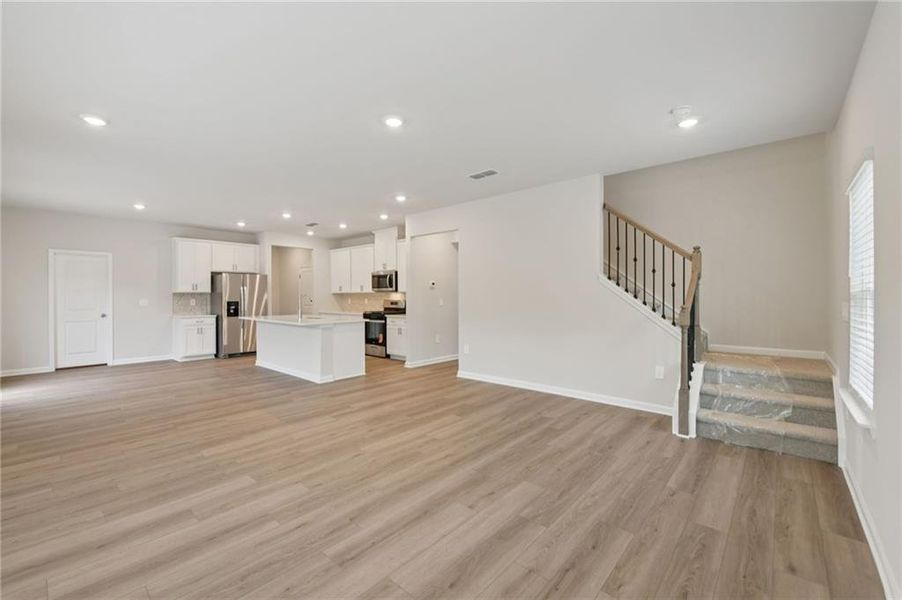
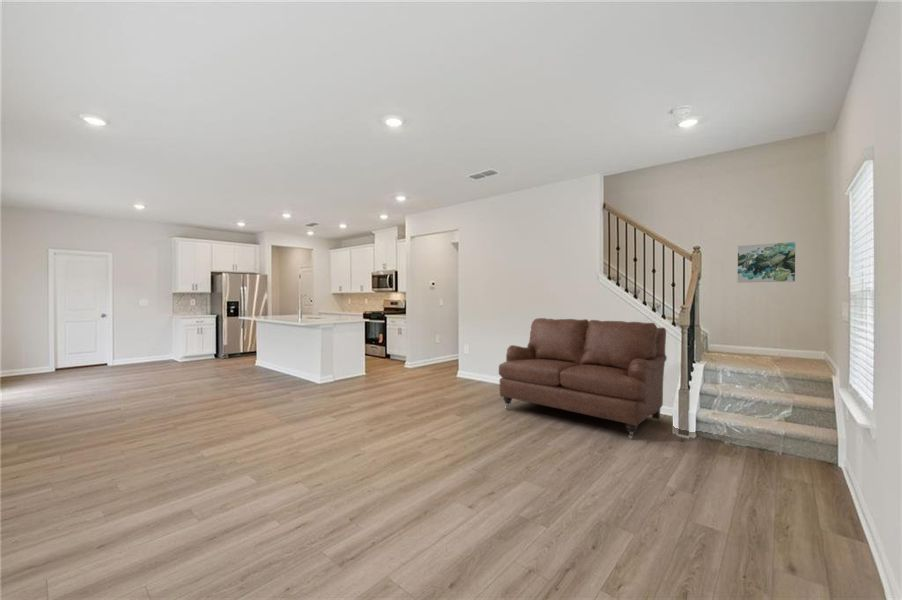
+ wall art (765, 263)
+ sofa (581, 365)
